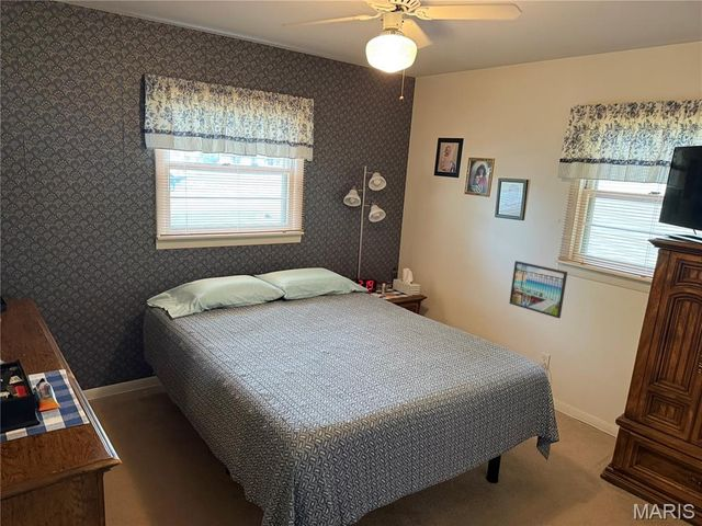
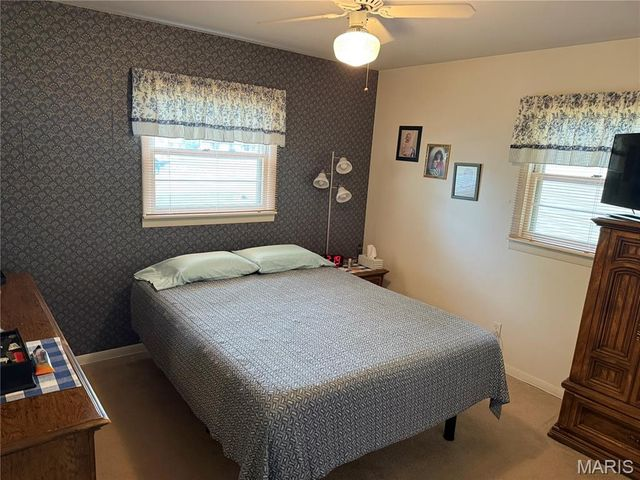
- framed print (536, 288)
